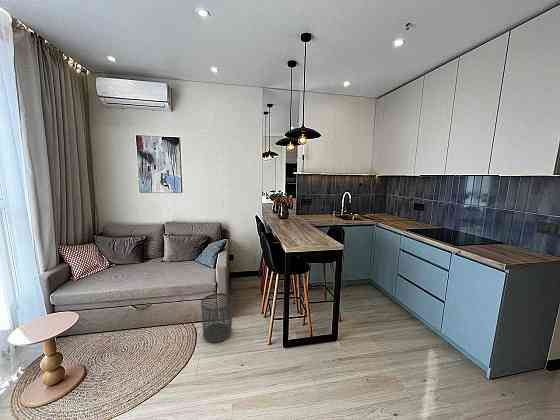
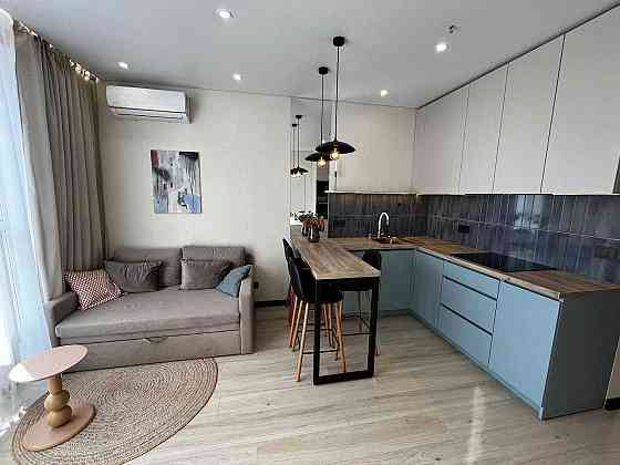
- waste bin (217, 317)
